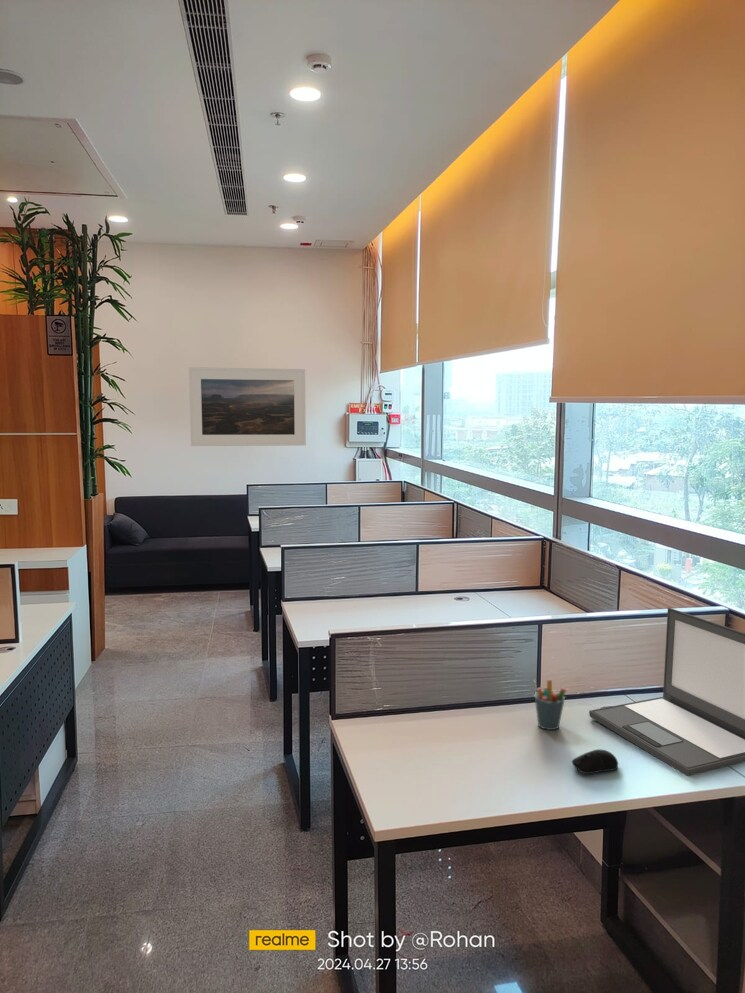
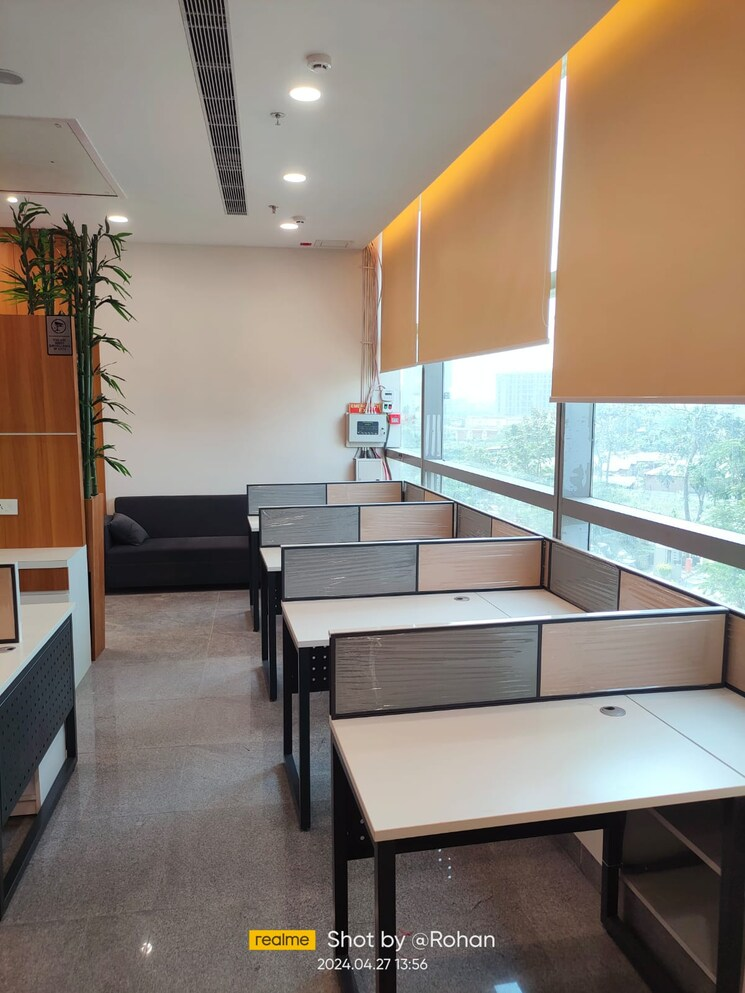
- pen holder (549, 703)
- laptop (678, 682)
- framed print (248, 407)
- computer mouse (595, 760)
